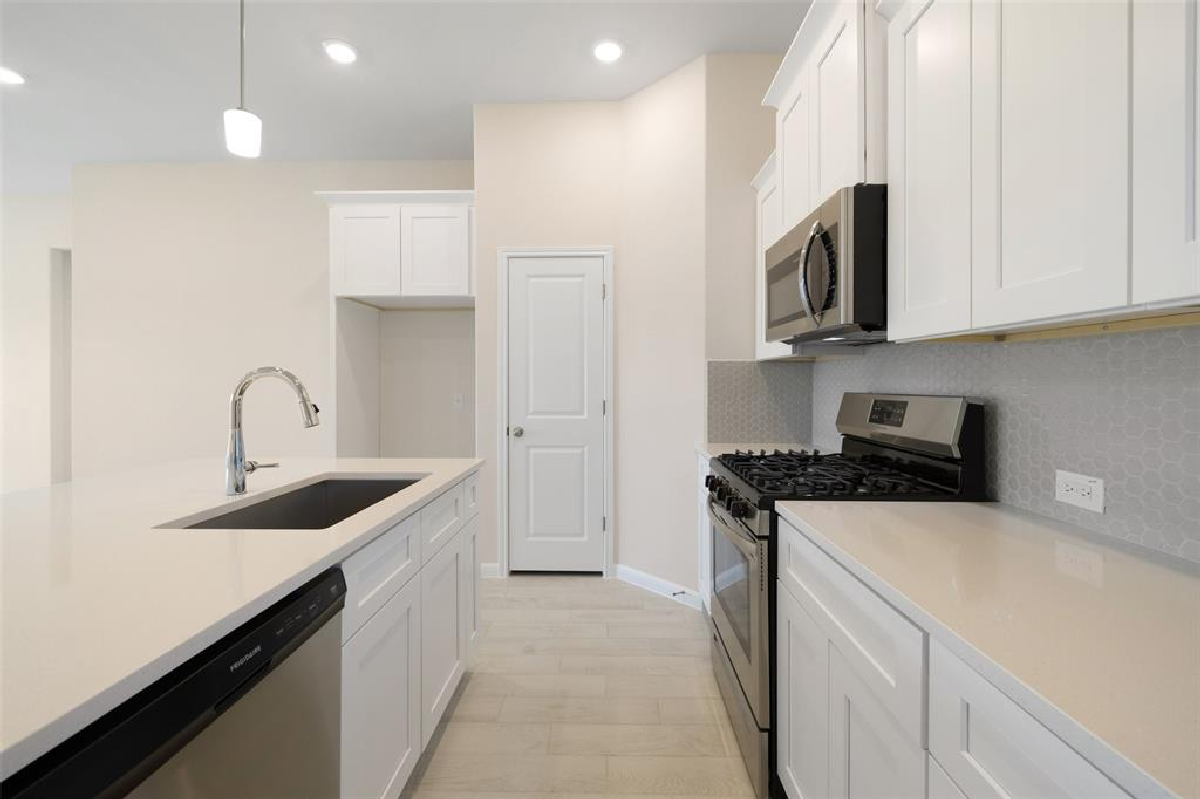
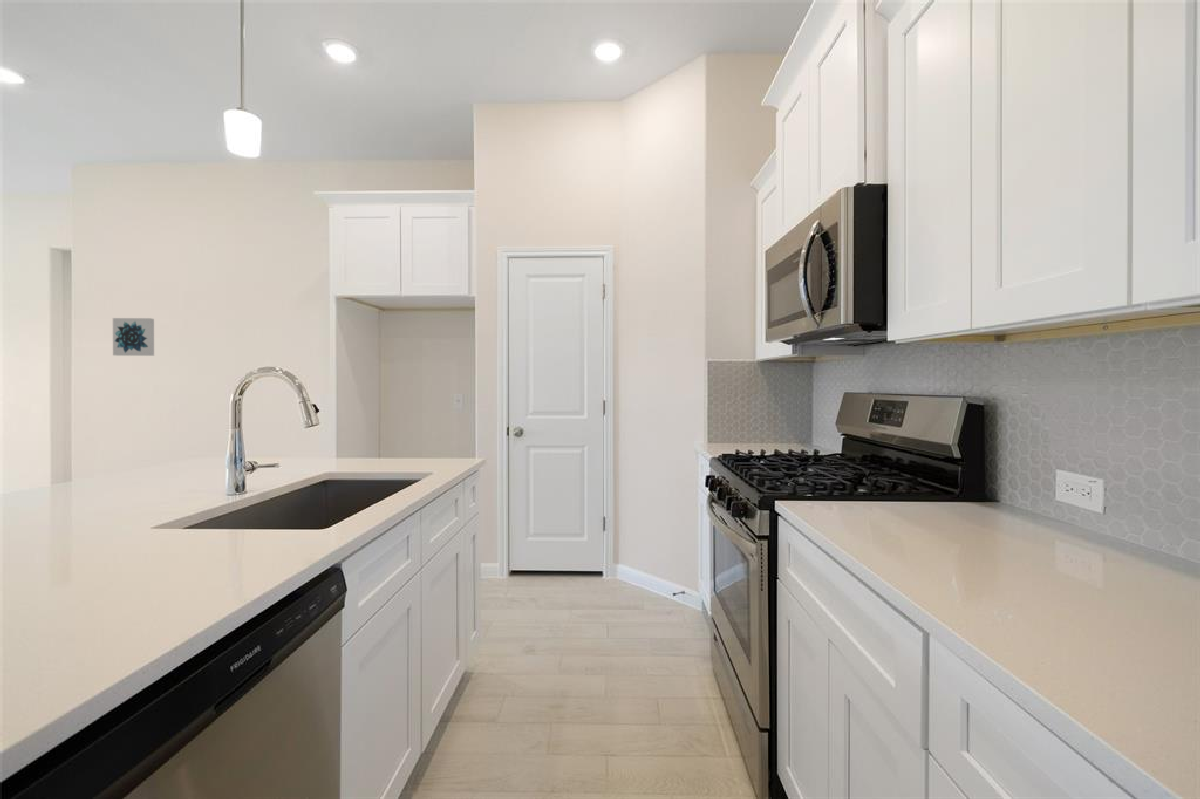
+ wall art (133, 337)
